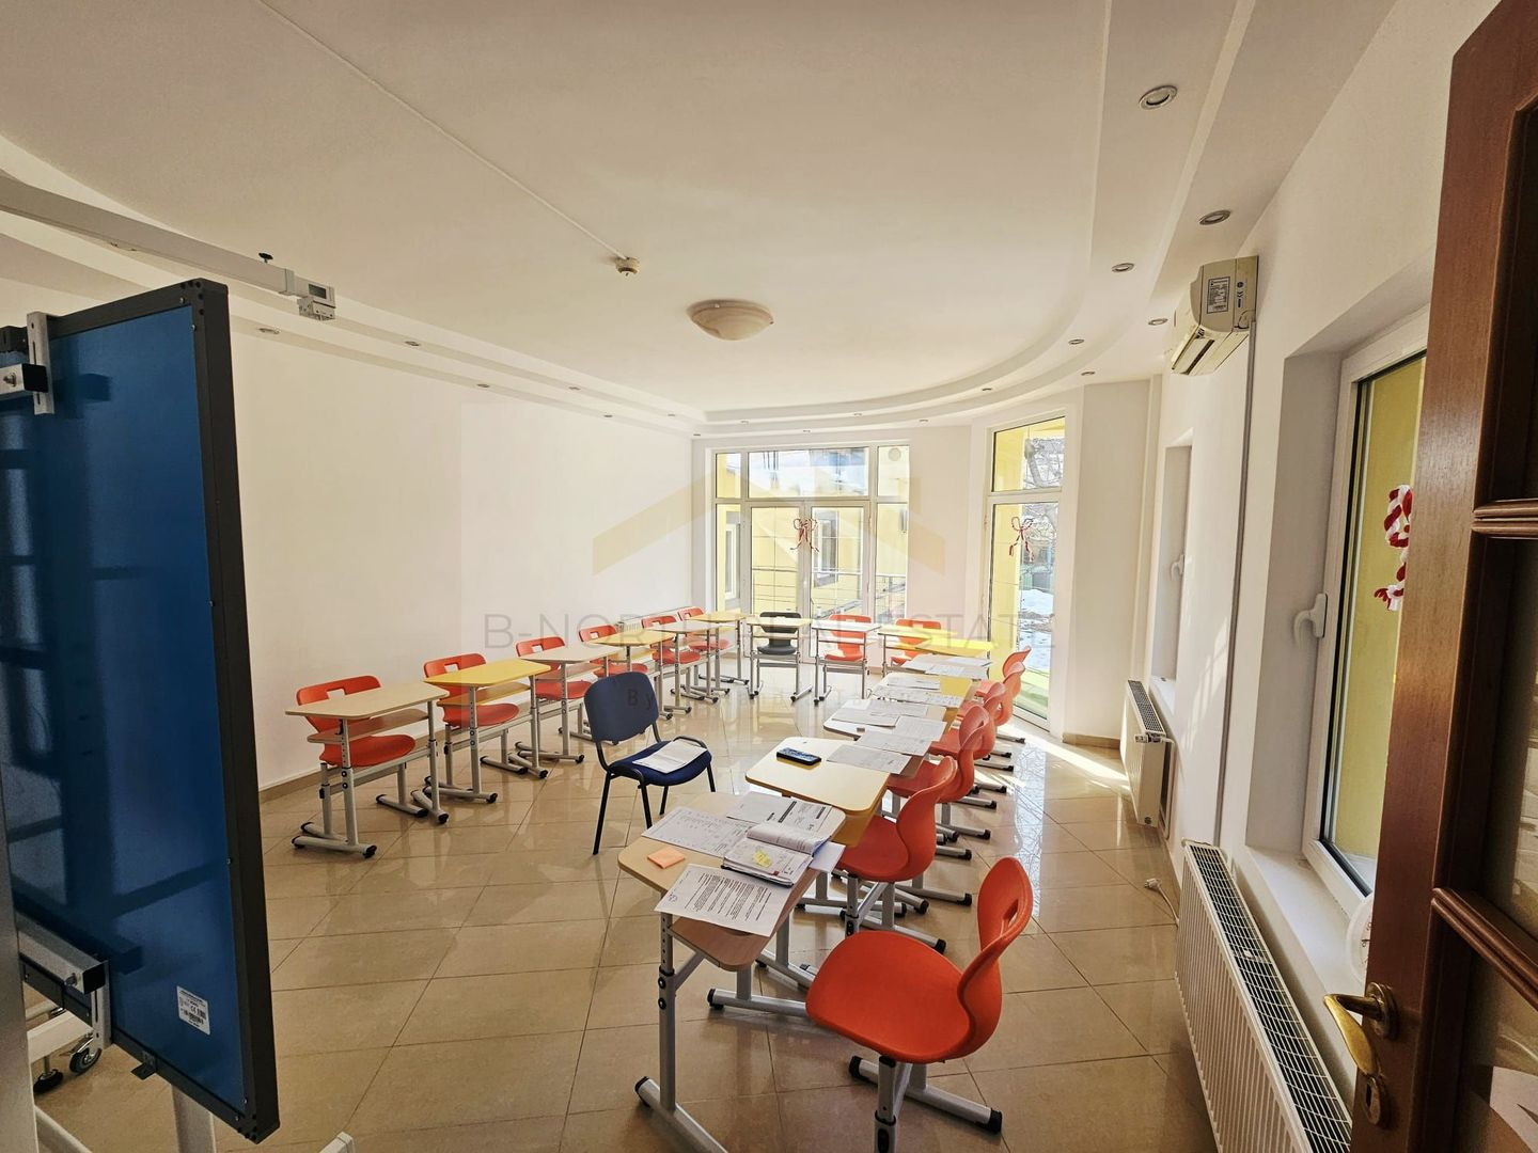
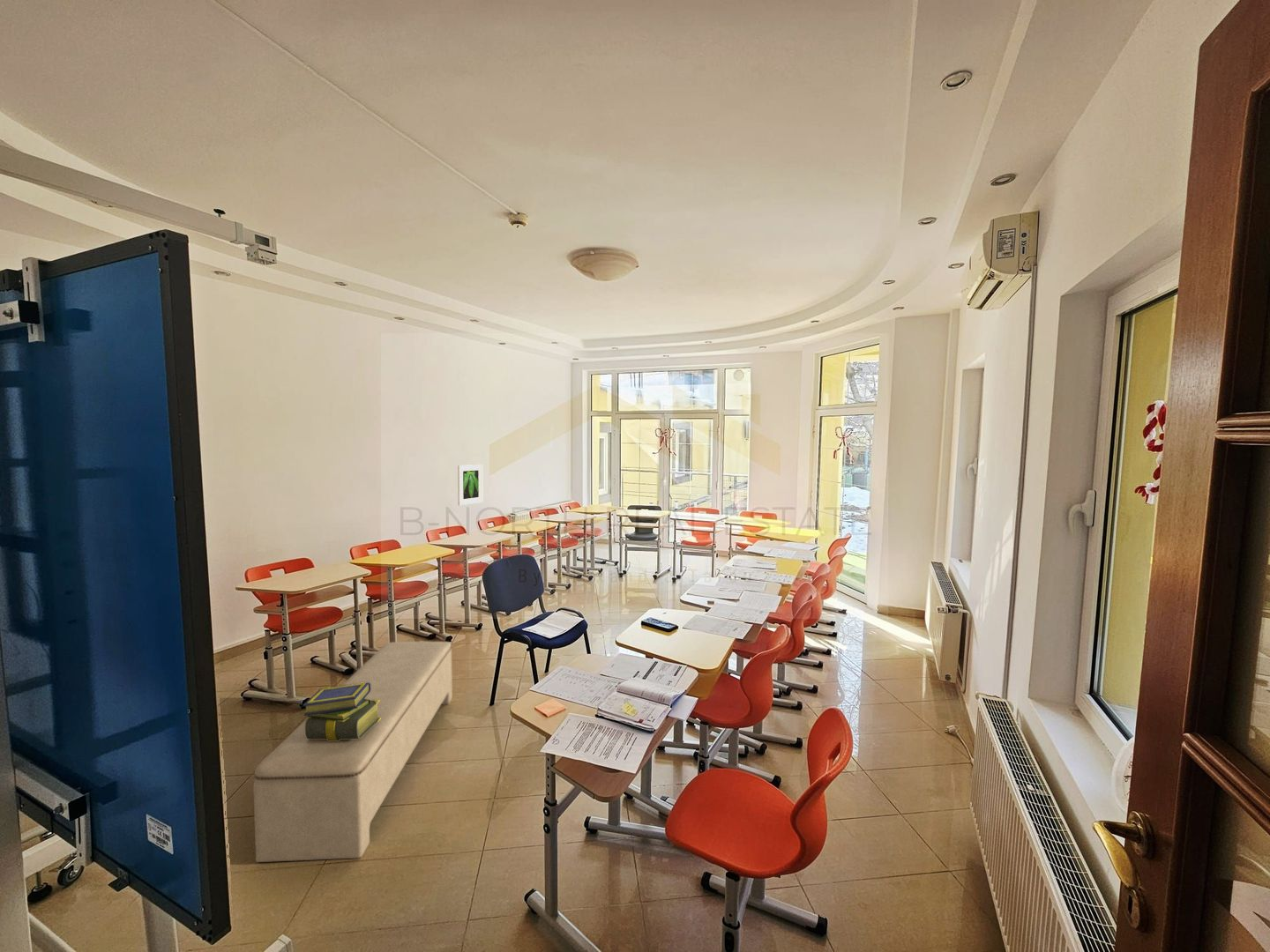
+ stack of books (340, 710)
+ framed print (470, 484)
+ bench (377, 724)
